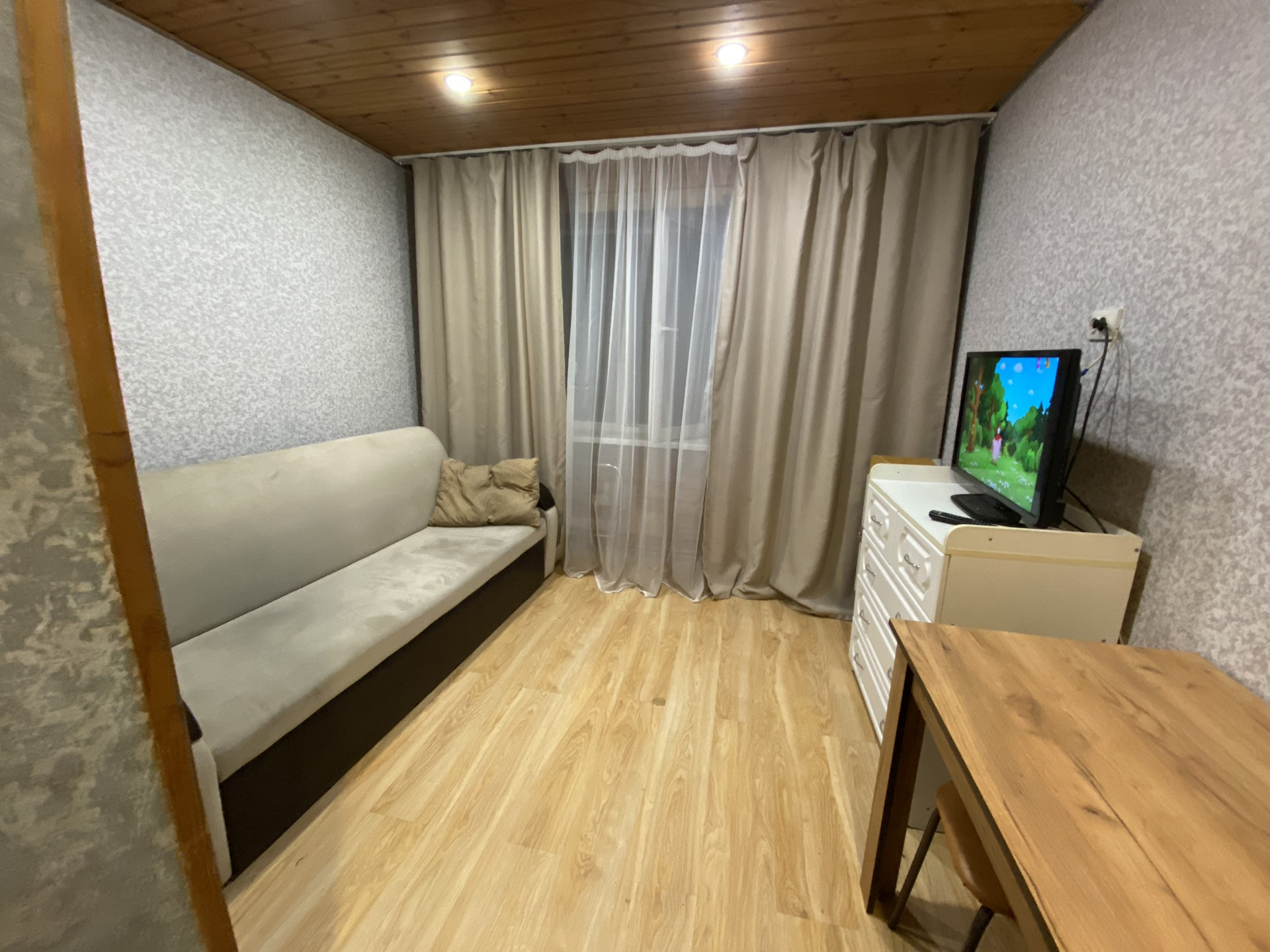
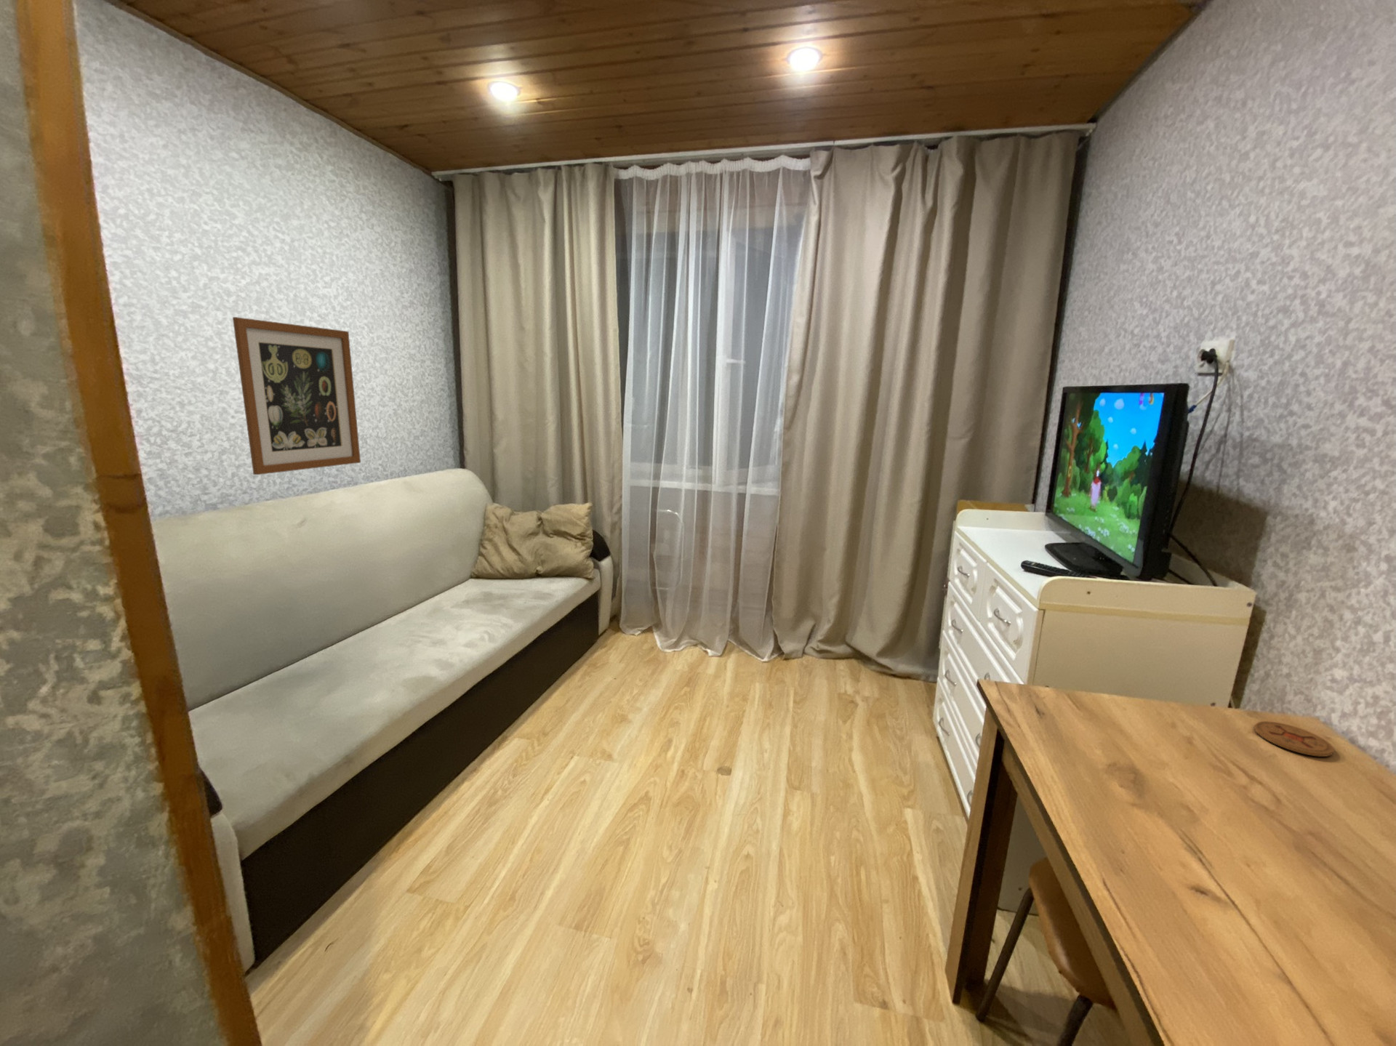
+ coaster (1293, 737)
+ wall art (303, 399)
